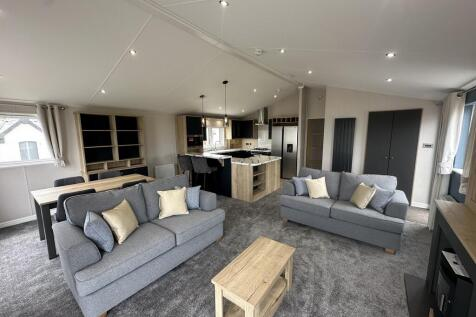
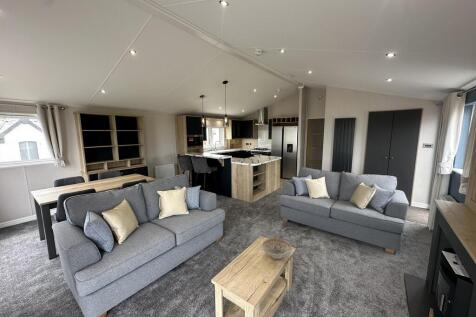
+ decorative bowl (276, 250)
